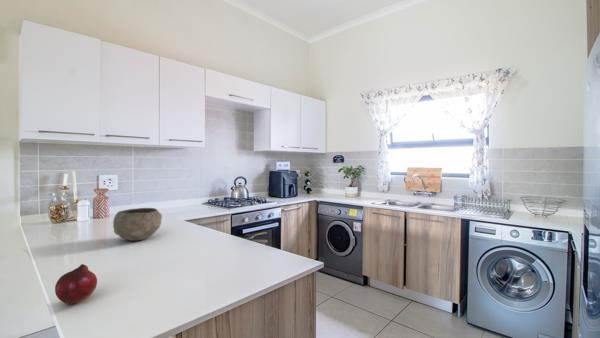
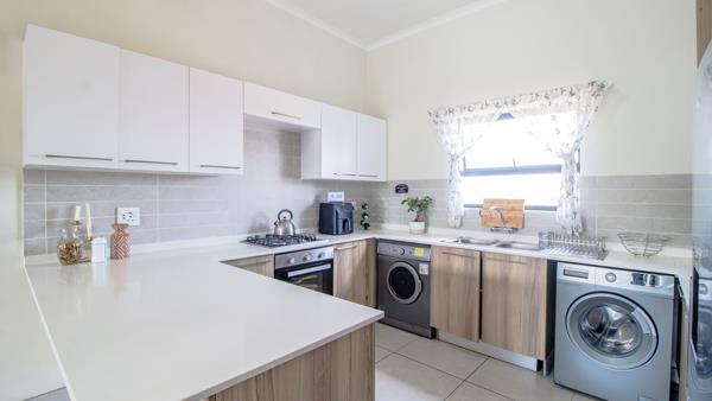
- fruit (76, 283)
- bowl (138, 224)
